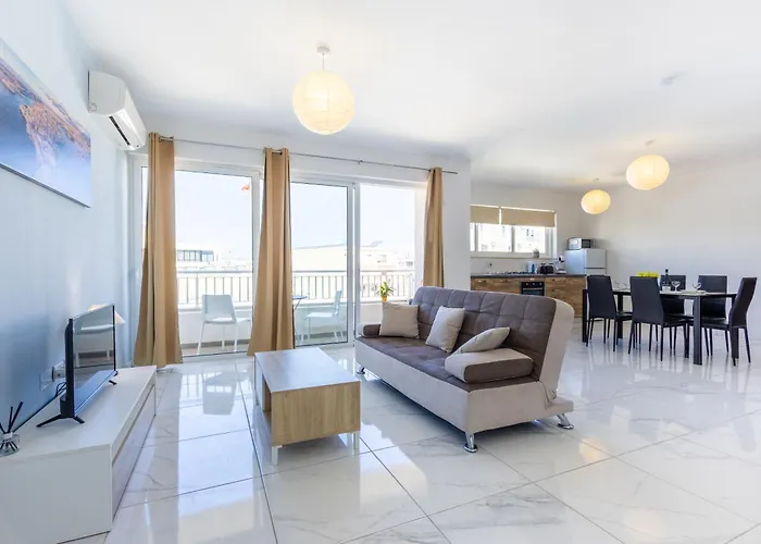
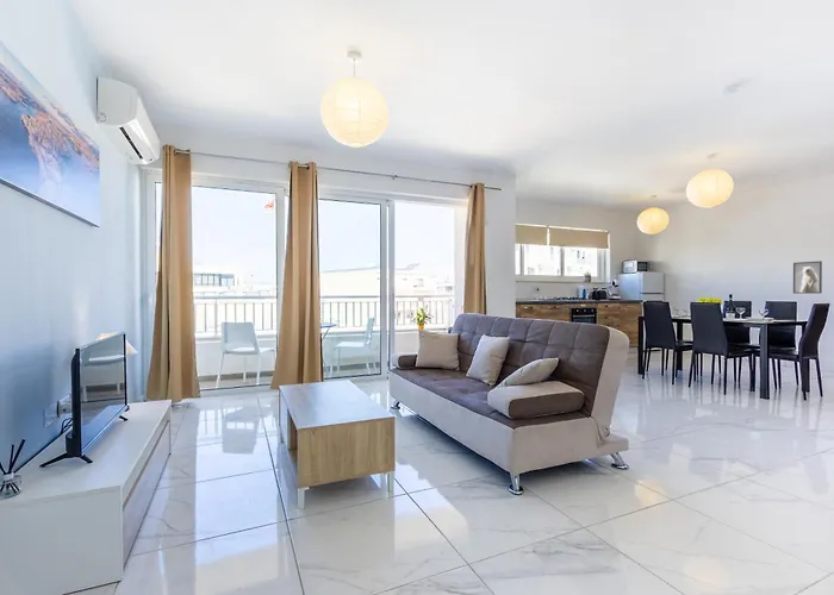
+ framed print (807, 277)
